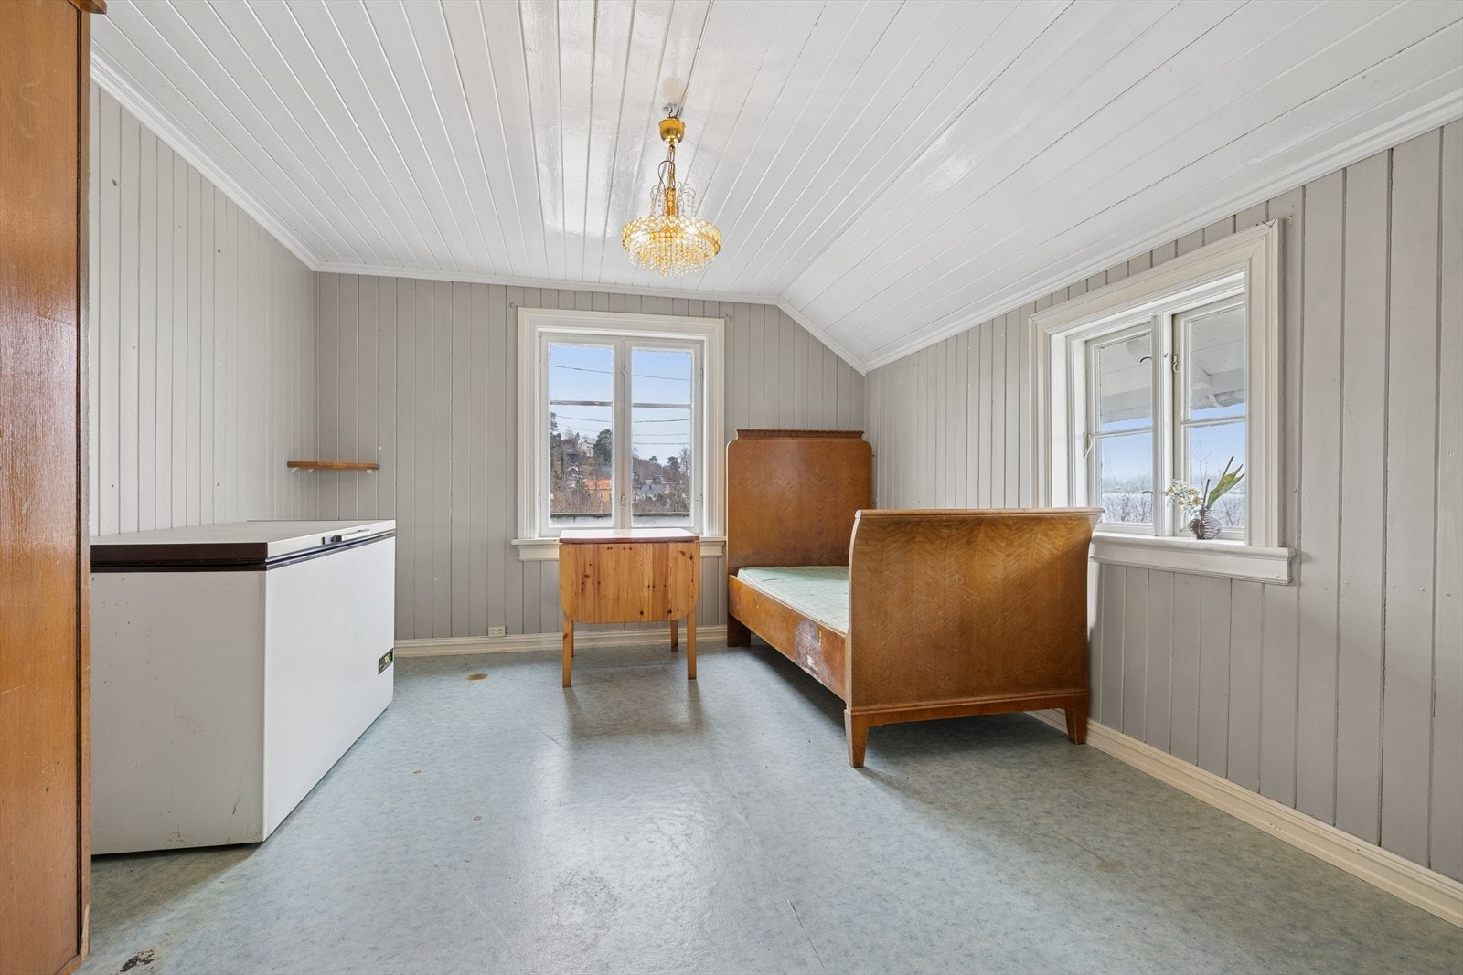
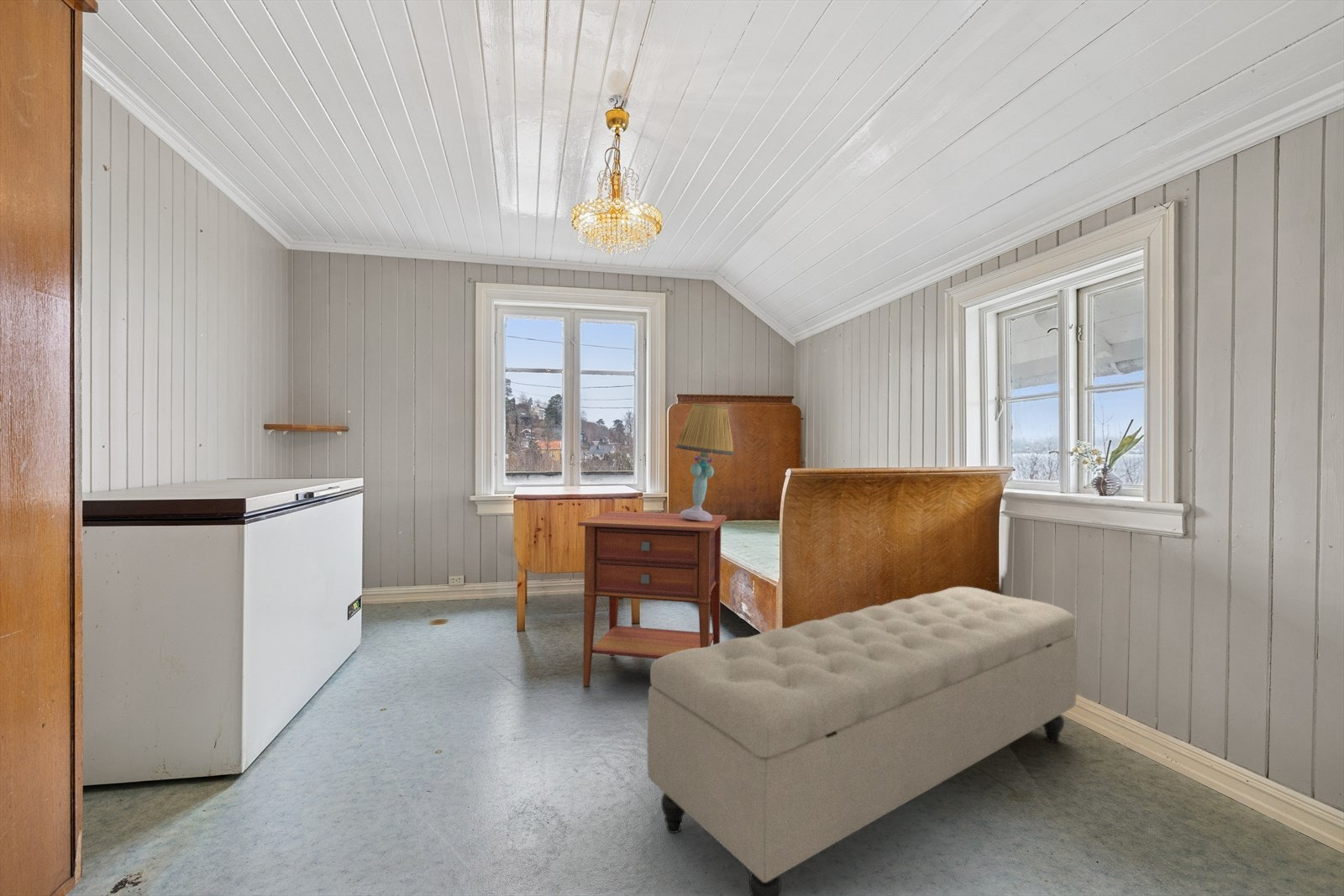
+ bench (889, 701)
+ table lamp (696, 463)
+ nightstand (655, 596)
